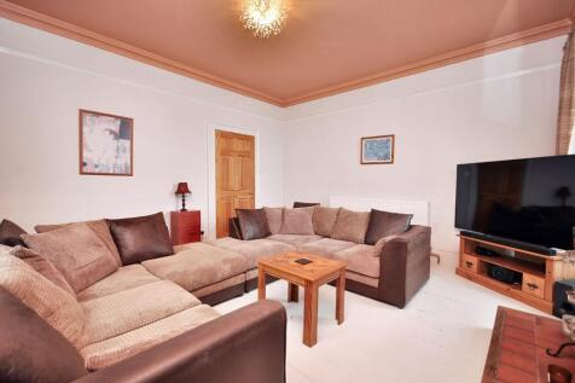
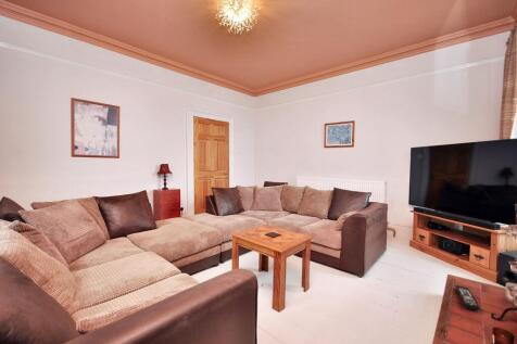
+ remote control (466, 296)
